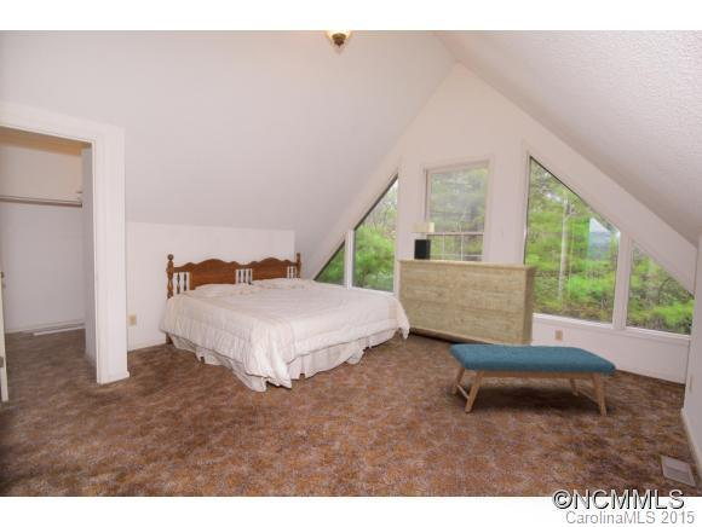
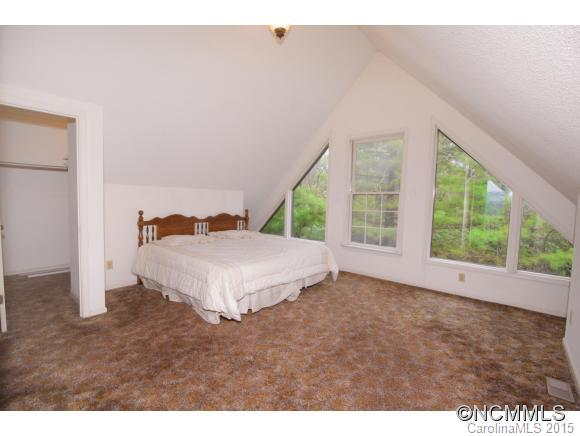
- bench (525, 376)
- dresser (460, 301)
- table lamp (422, 241)
